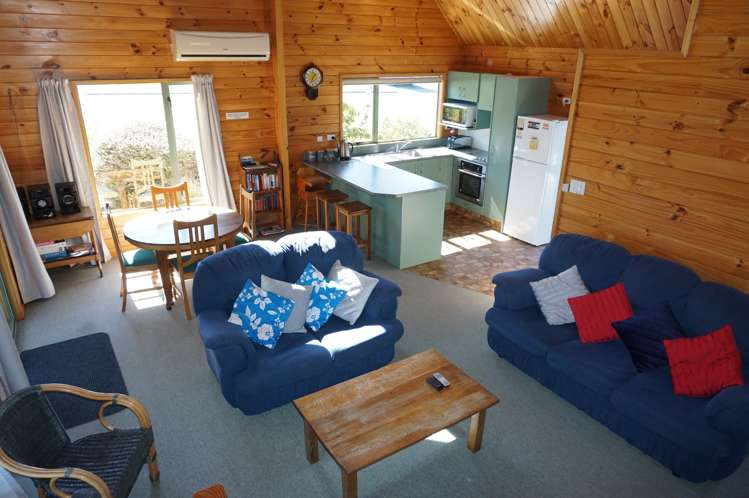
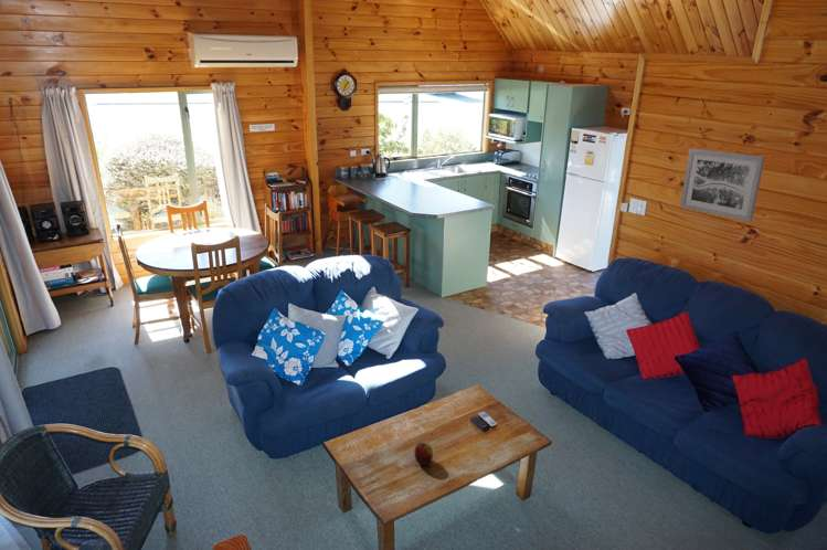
+ wall art (719, 183)
+ apple (423, 453)
